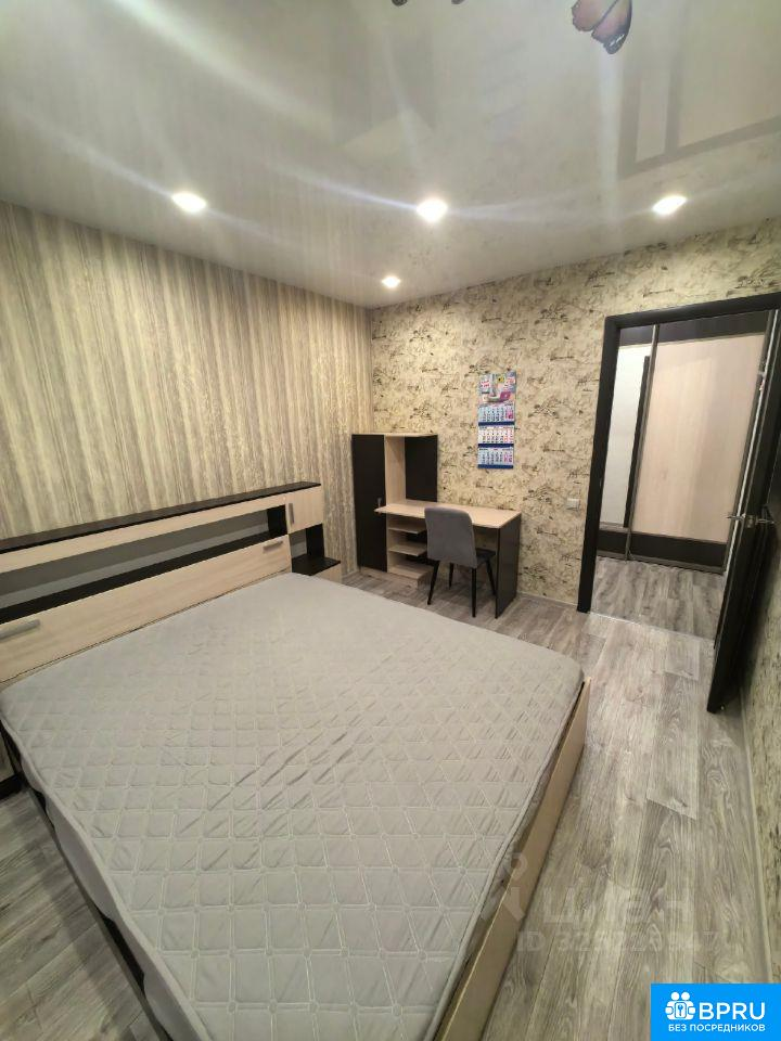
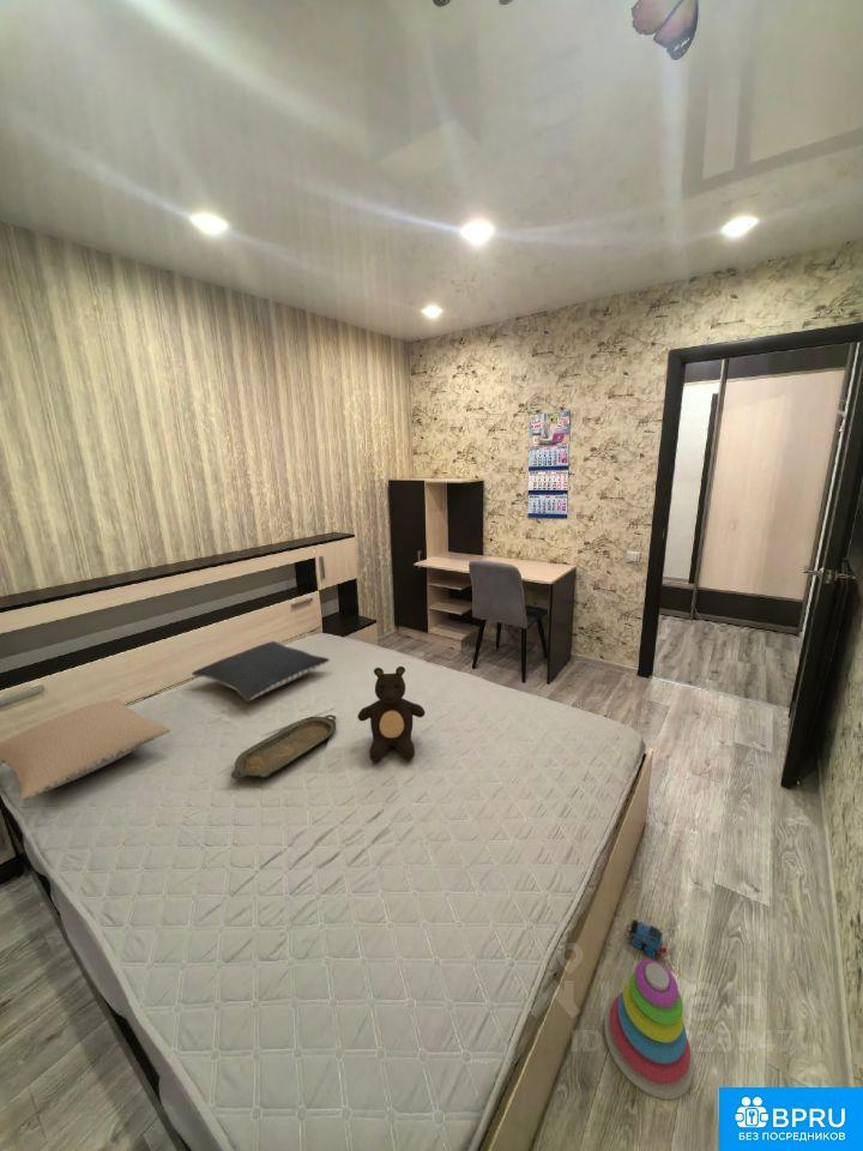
+ toy train (646, 936)
+ stacking toy (651, 1010)
+ pillow (80, 741)
+ teddy bear (391, 710)
+ serving tray (289, 745)
+ pillow (262, 667)
